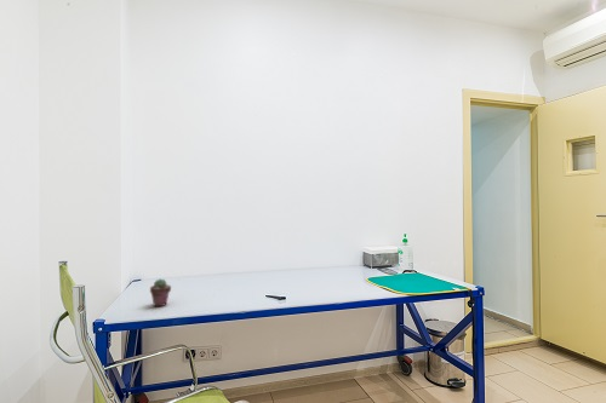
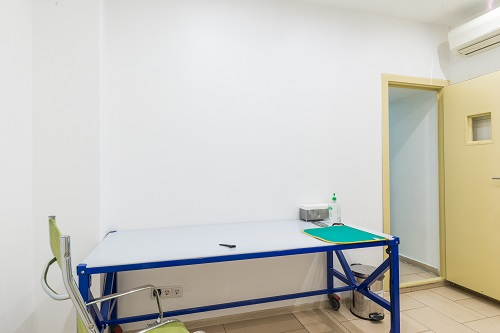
- potted succulent (160, 292)
